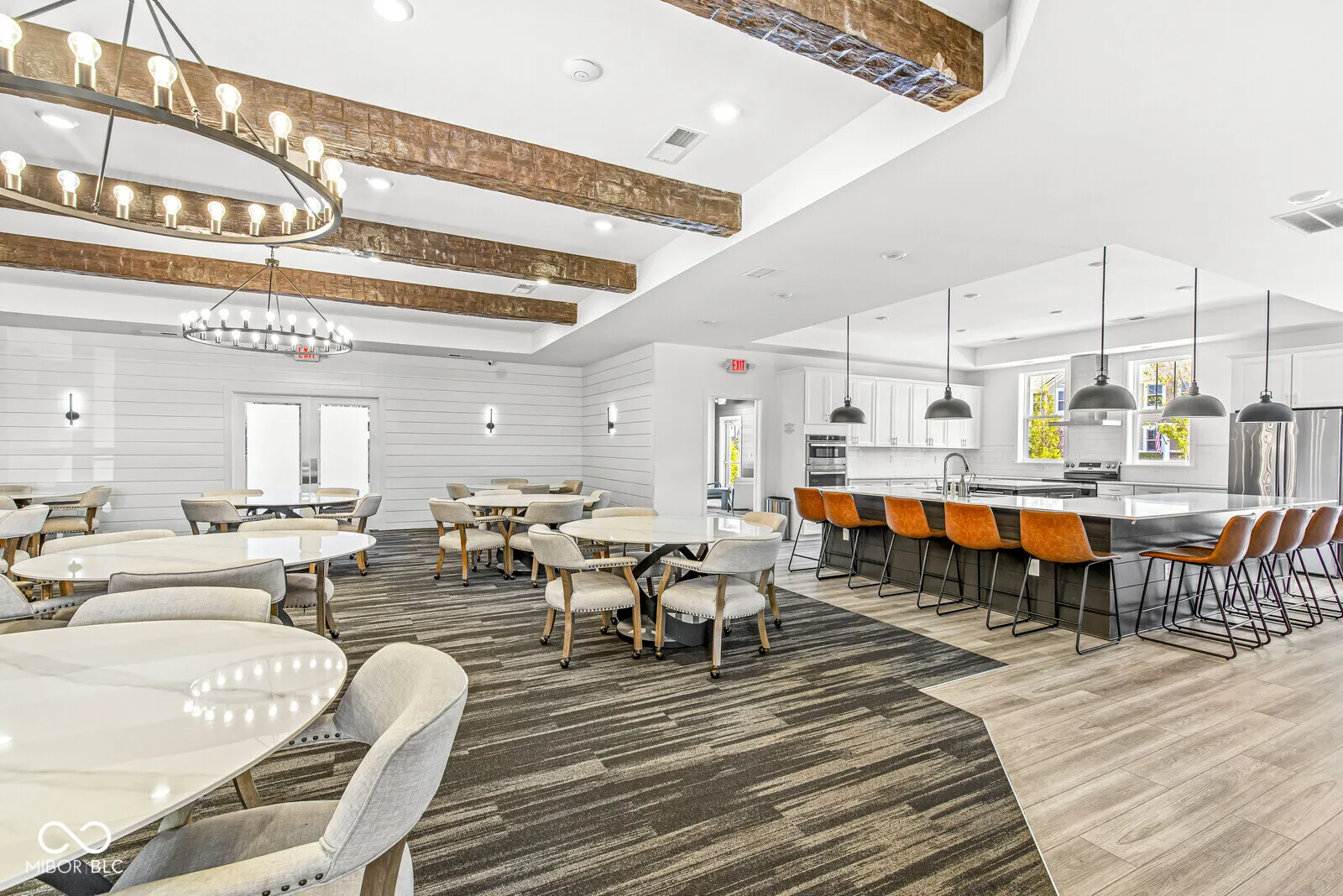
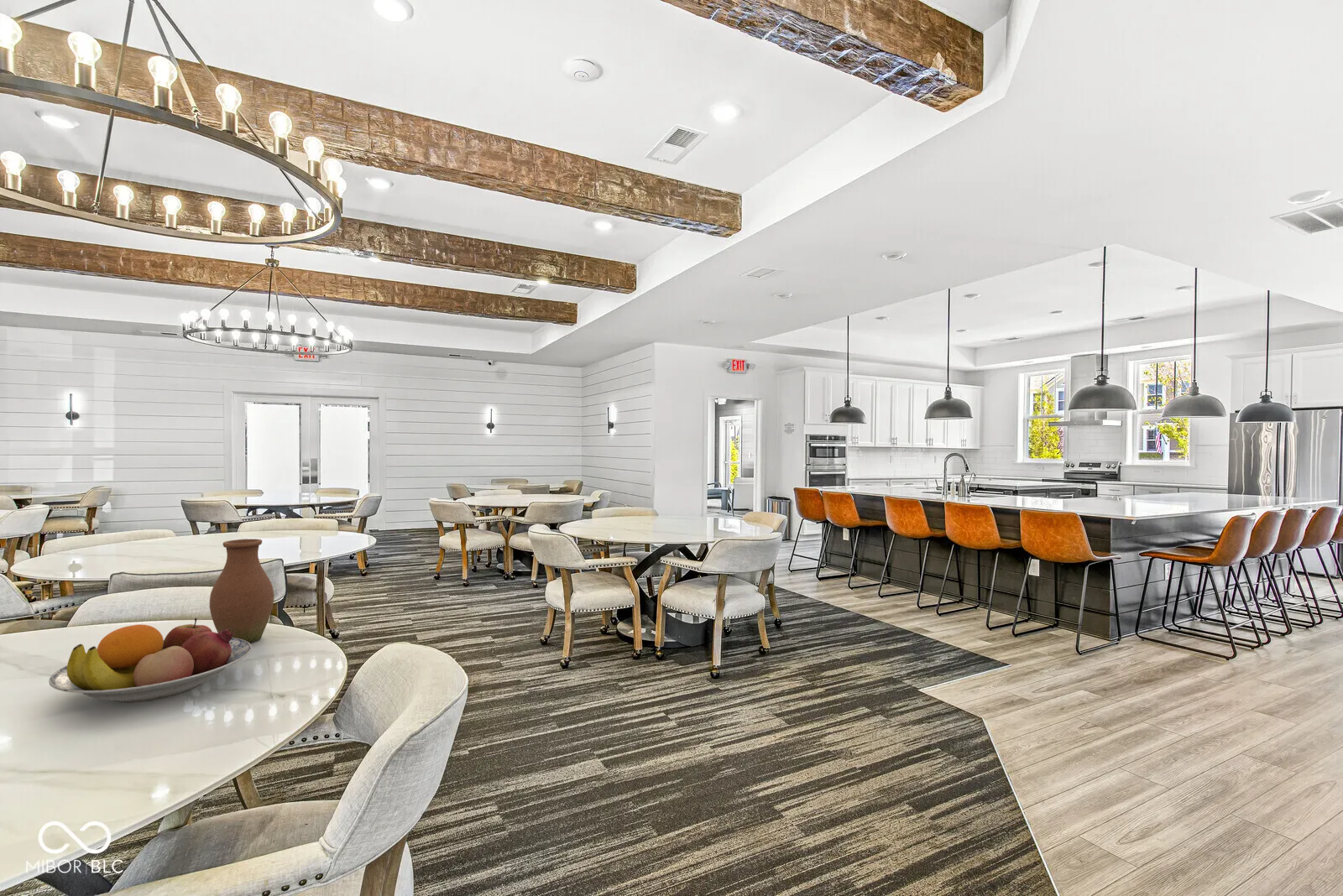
+ vase (242, 591)
+ fruit bowl (158, 654)
